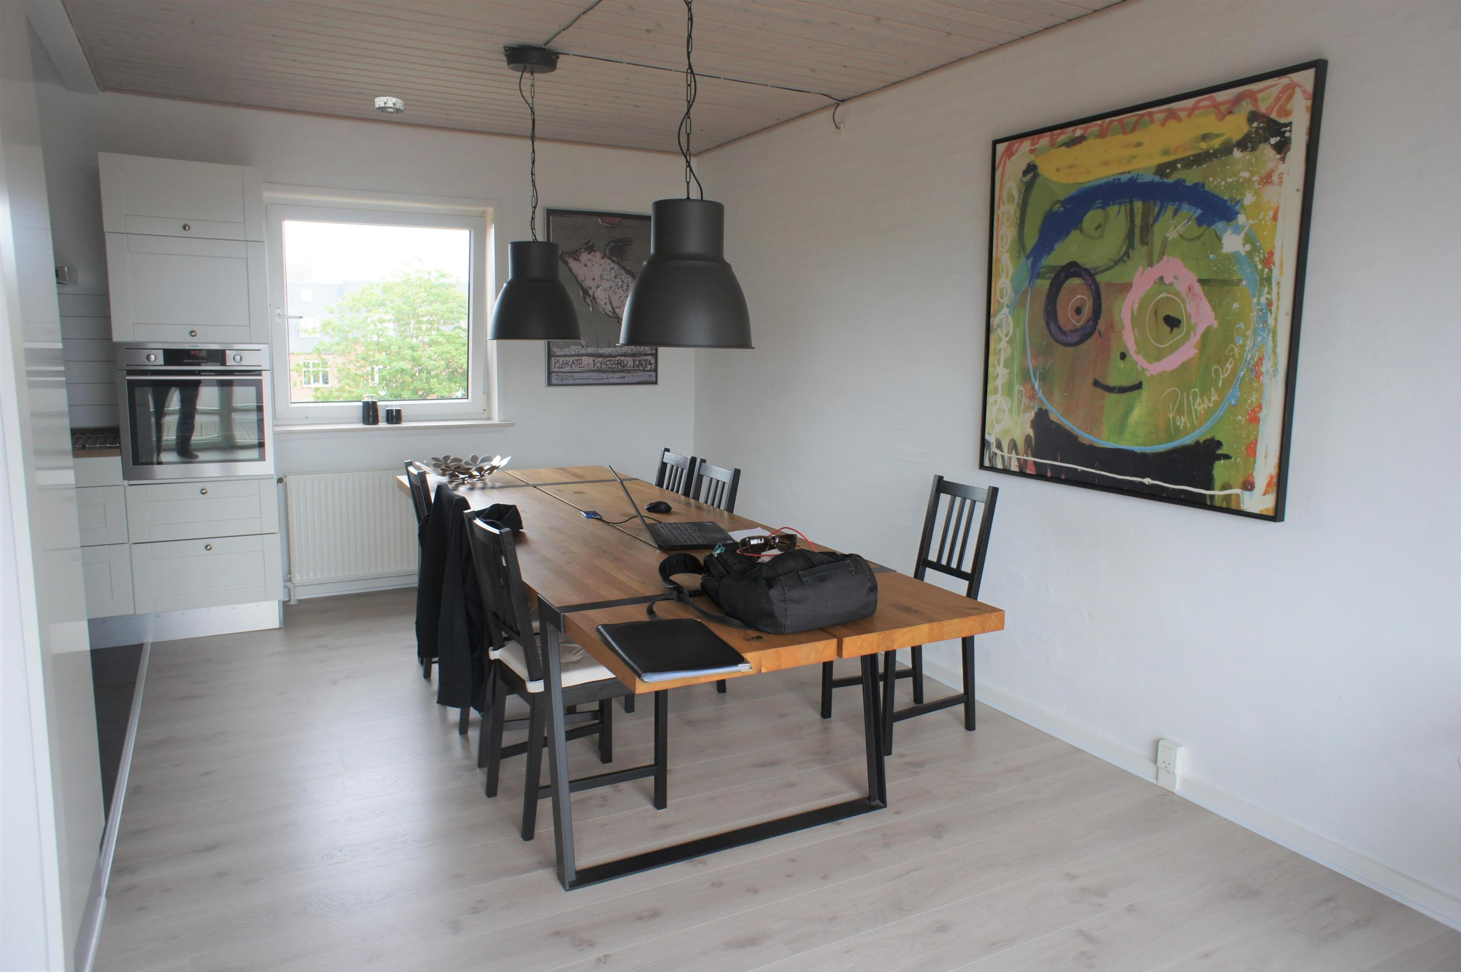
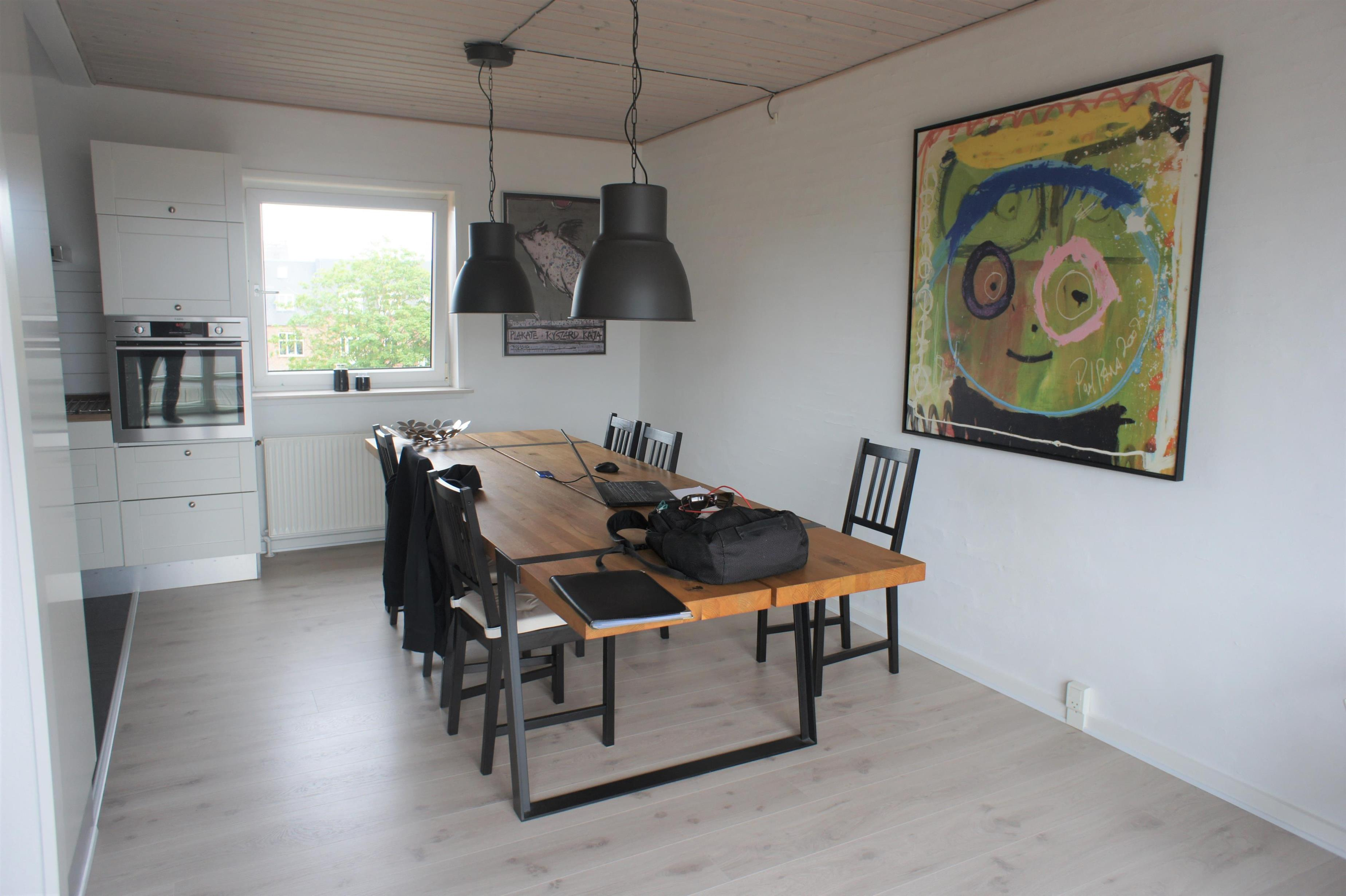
- smoke detector (390, 105)
